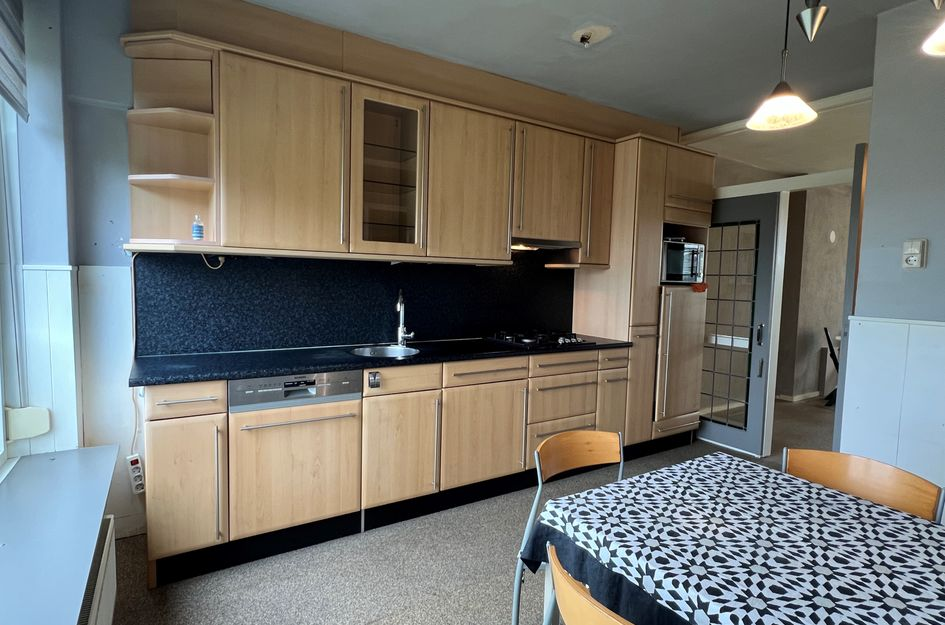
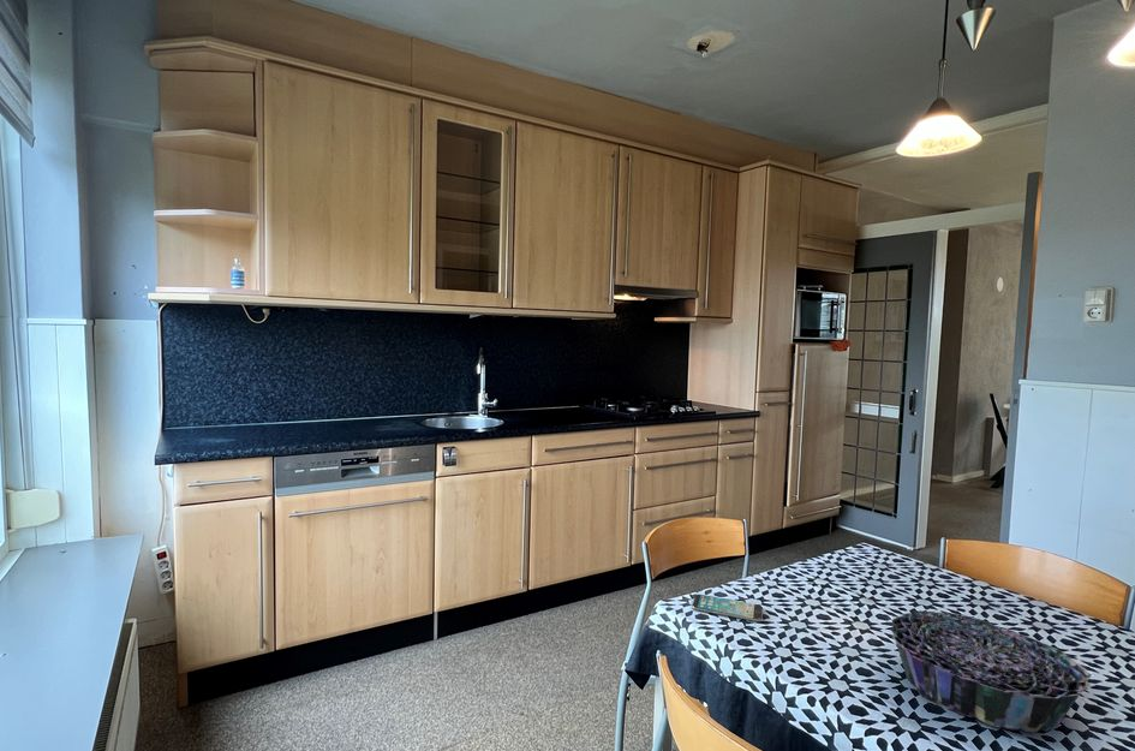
+ smartphone (727, 607)
+ decorative bowl (980, 669)
